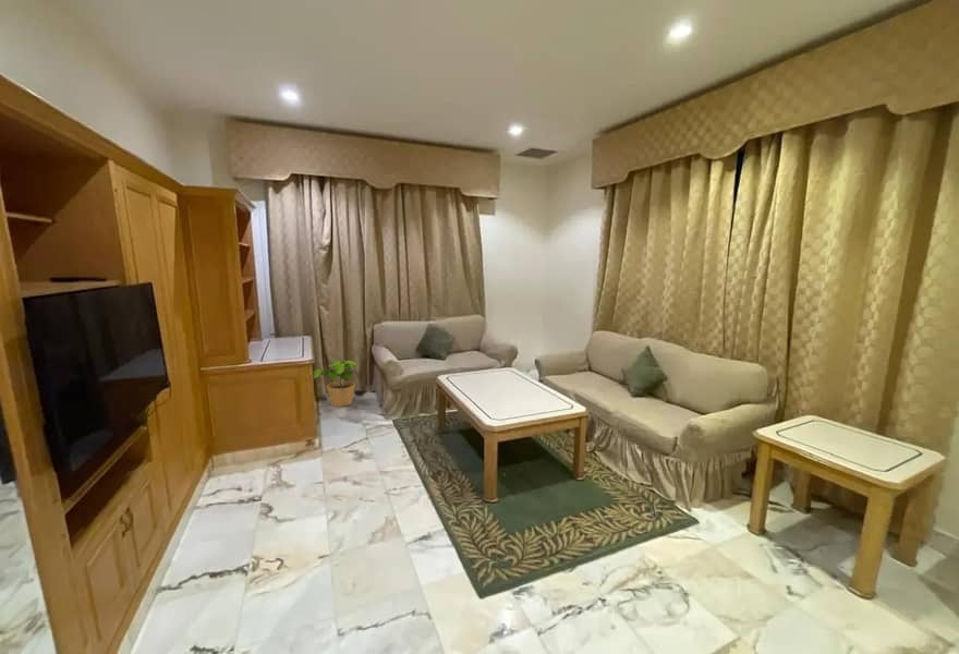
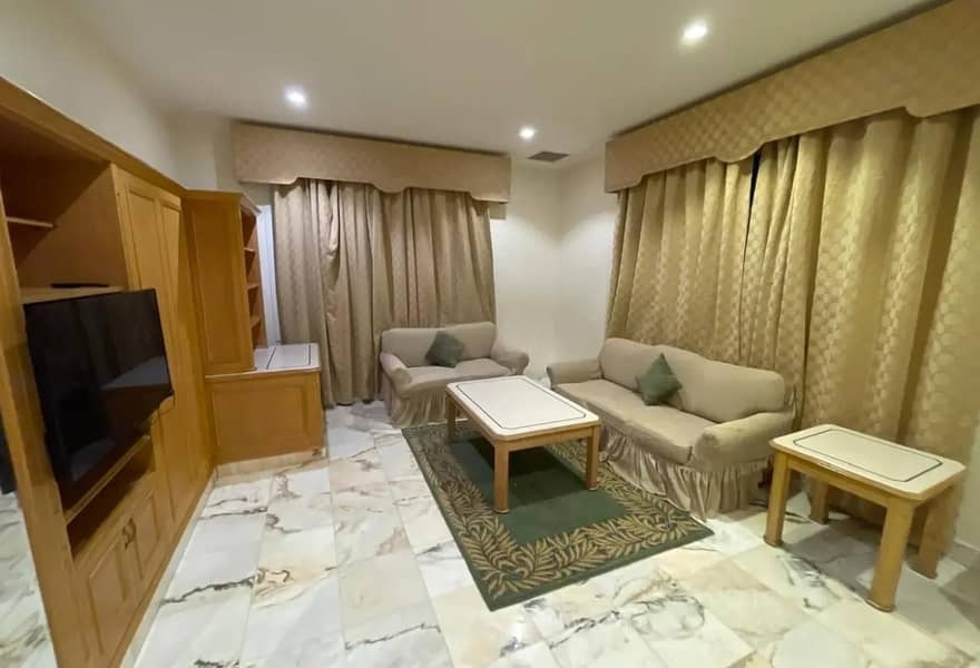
- potted plant (337, 383)
